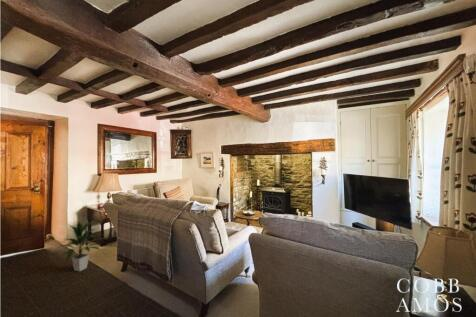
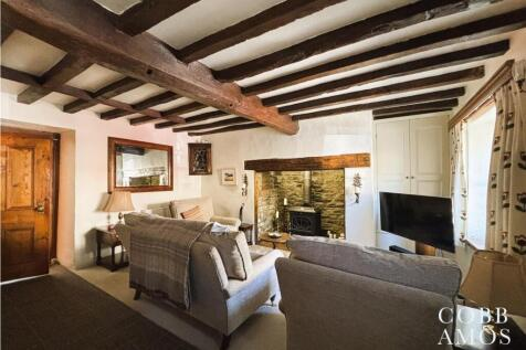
- indoor plant (80, 244)
